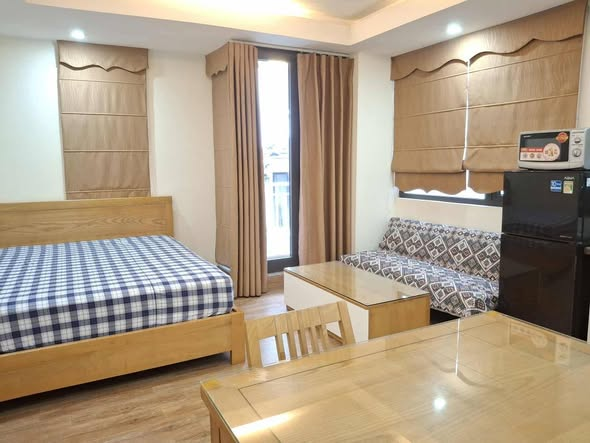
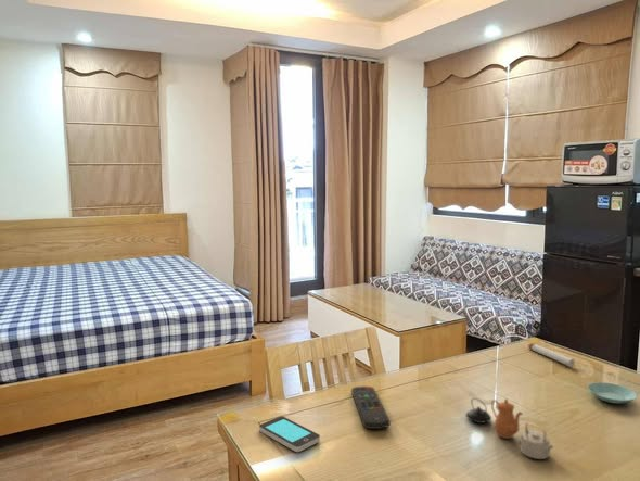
+ remote control (369, 405)
+ saucer (611, 394)
+ candle (548, 353)
+ teapot (508, 418)
+ smartphone (289, 432)
